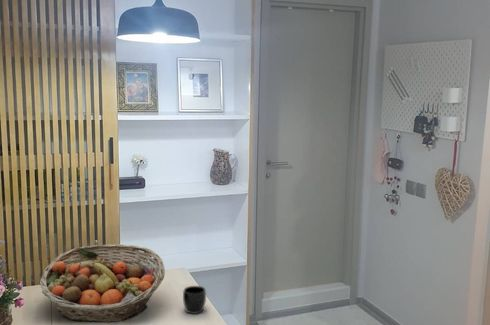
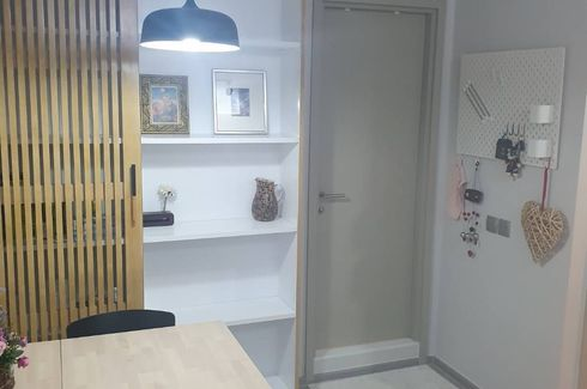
- fruit basket (104, 282)
- mug (194, 298)
